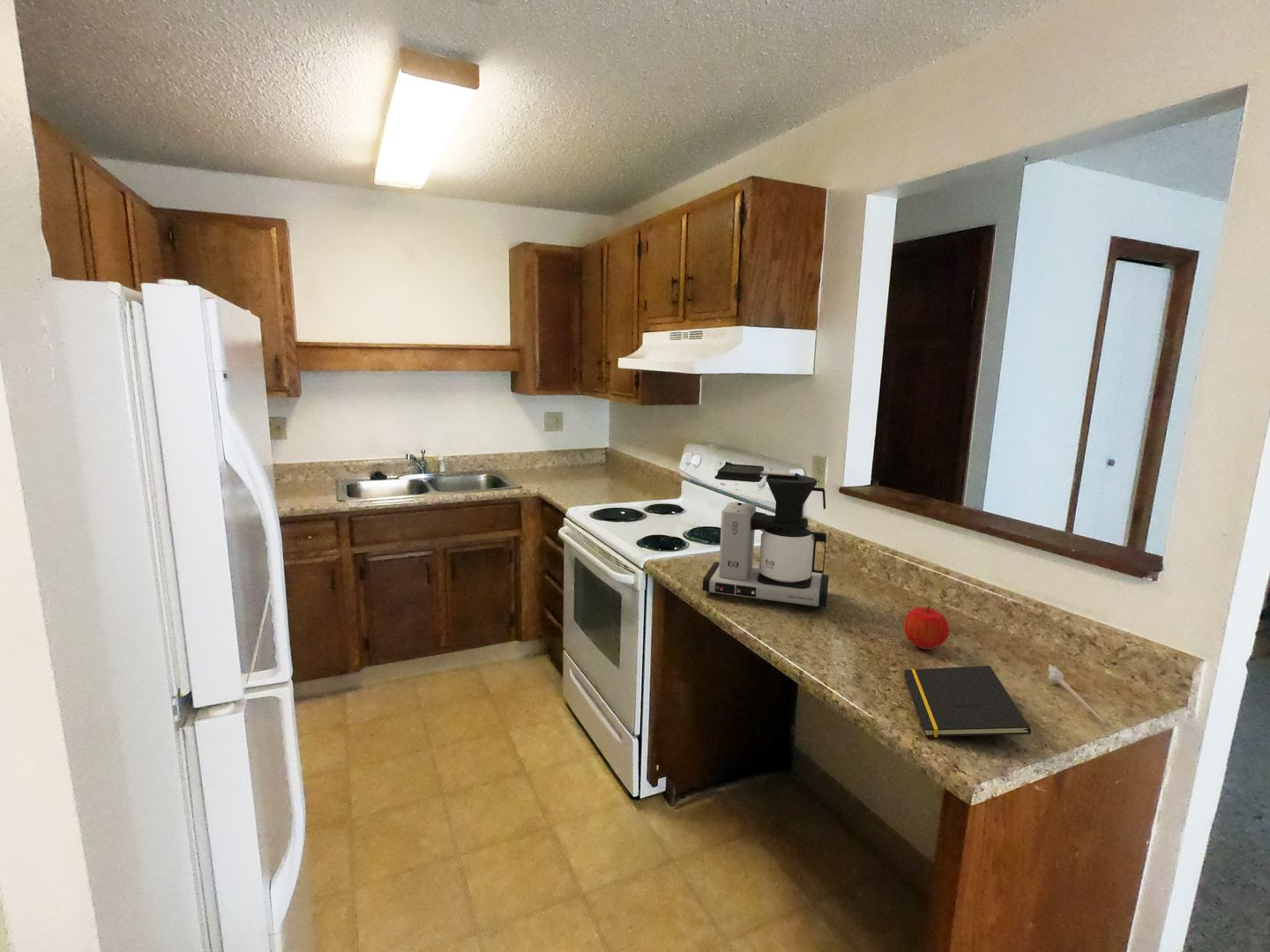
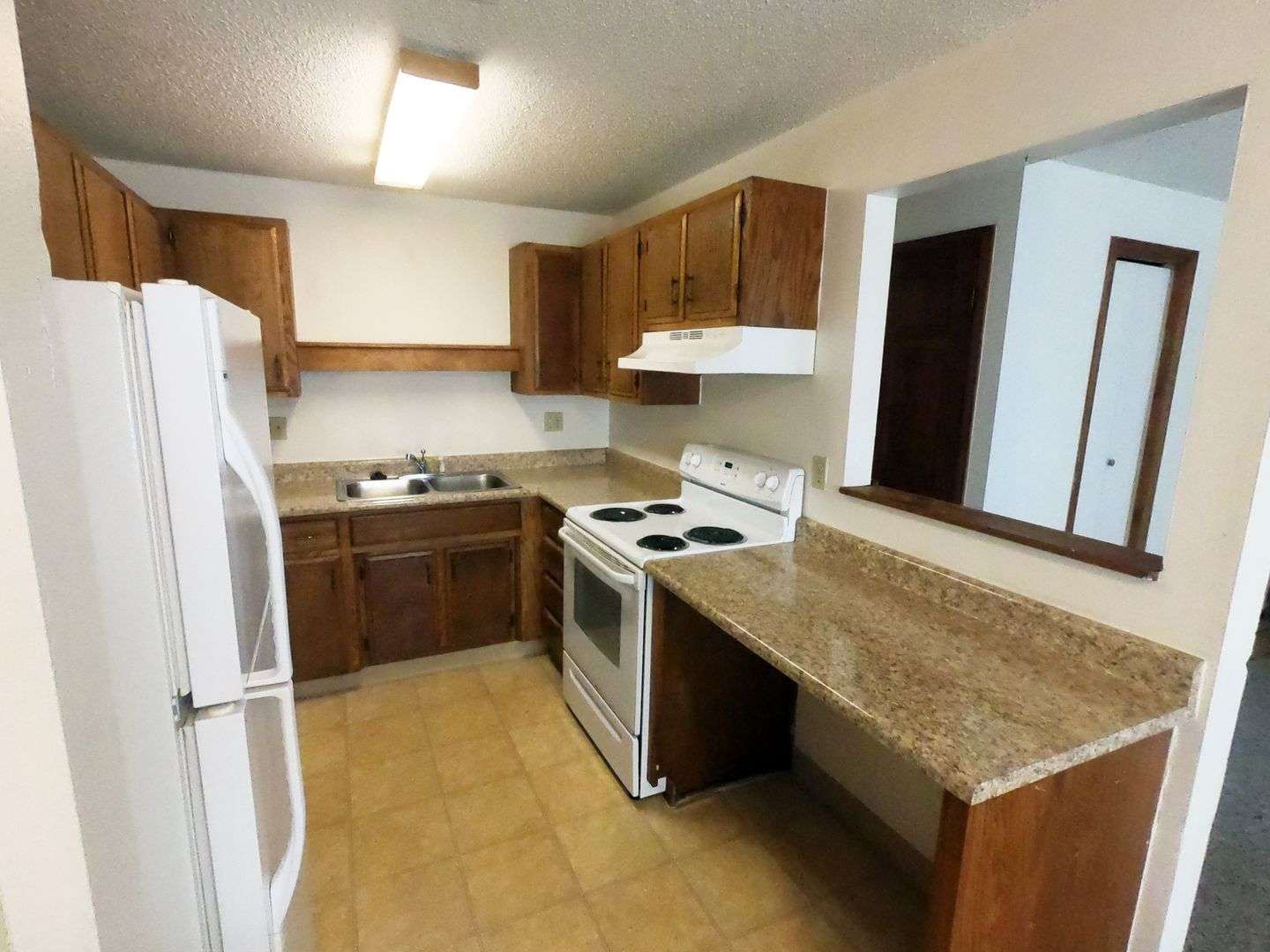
- coffee maker (769, 533)
- notepad (960, 698)
- pen (1076, 693)
- fruit (926, 627)
